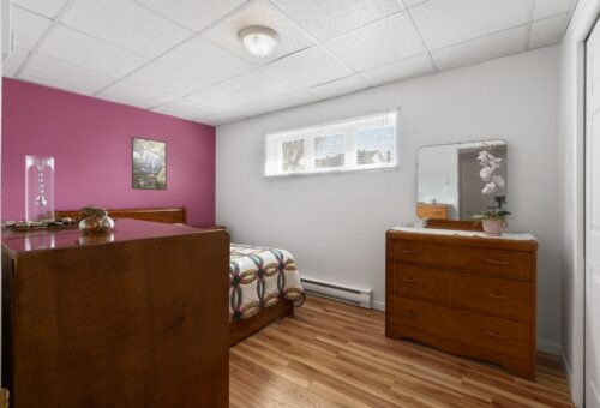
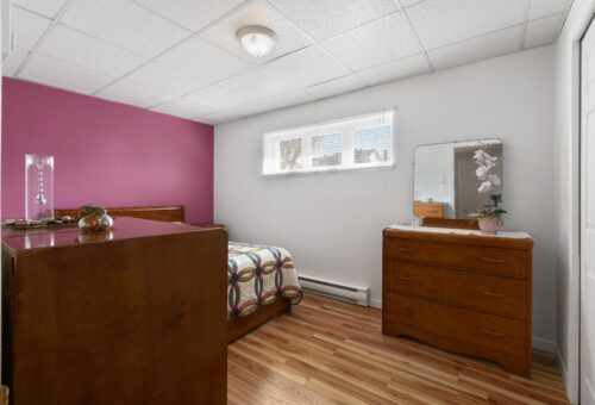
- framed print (149, 164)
